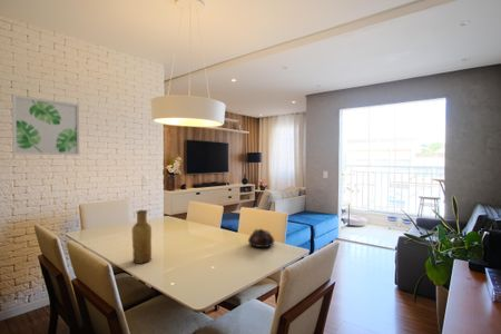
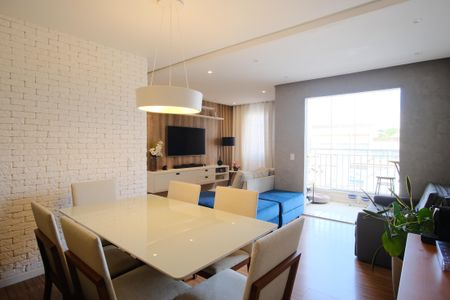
- teapot (261, 237)
- vase (141, 235)
- wall art (48, 127)
